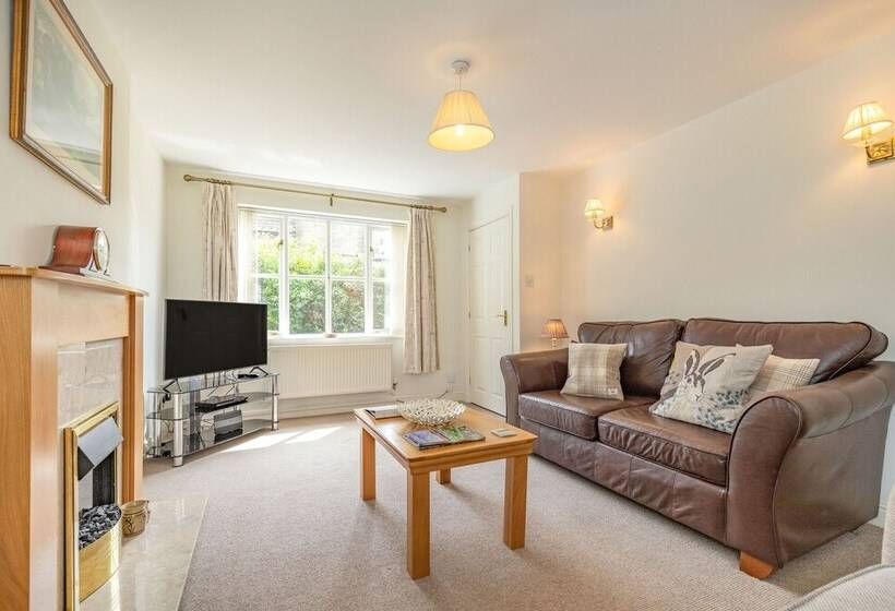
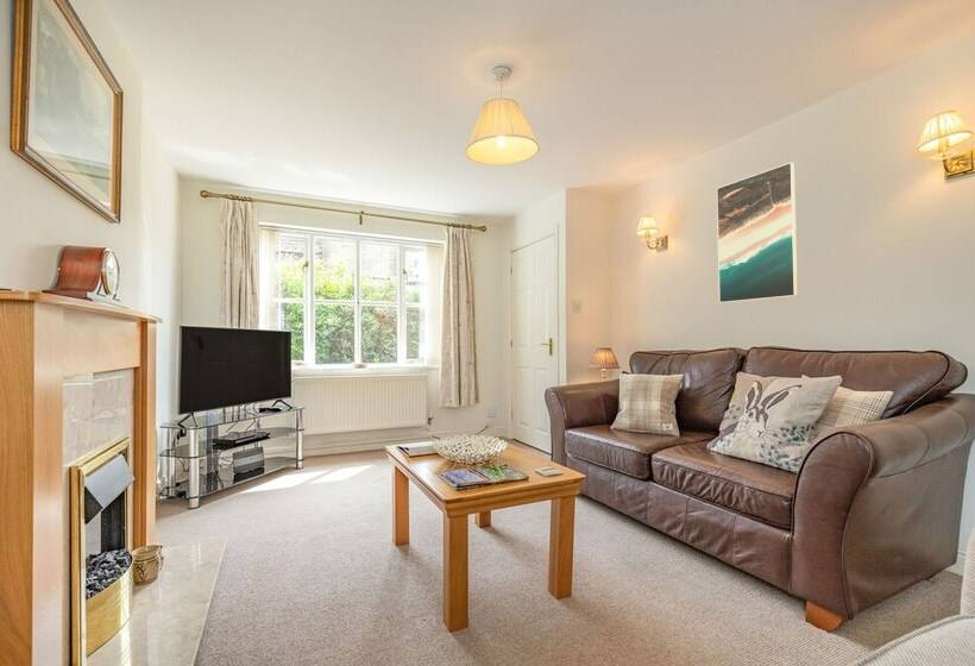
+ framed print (754, 238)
